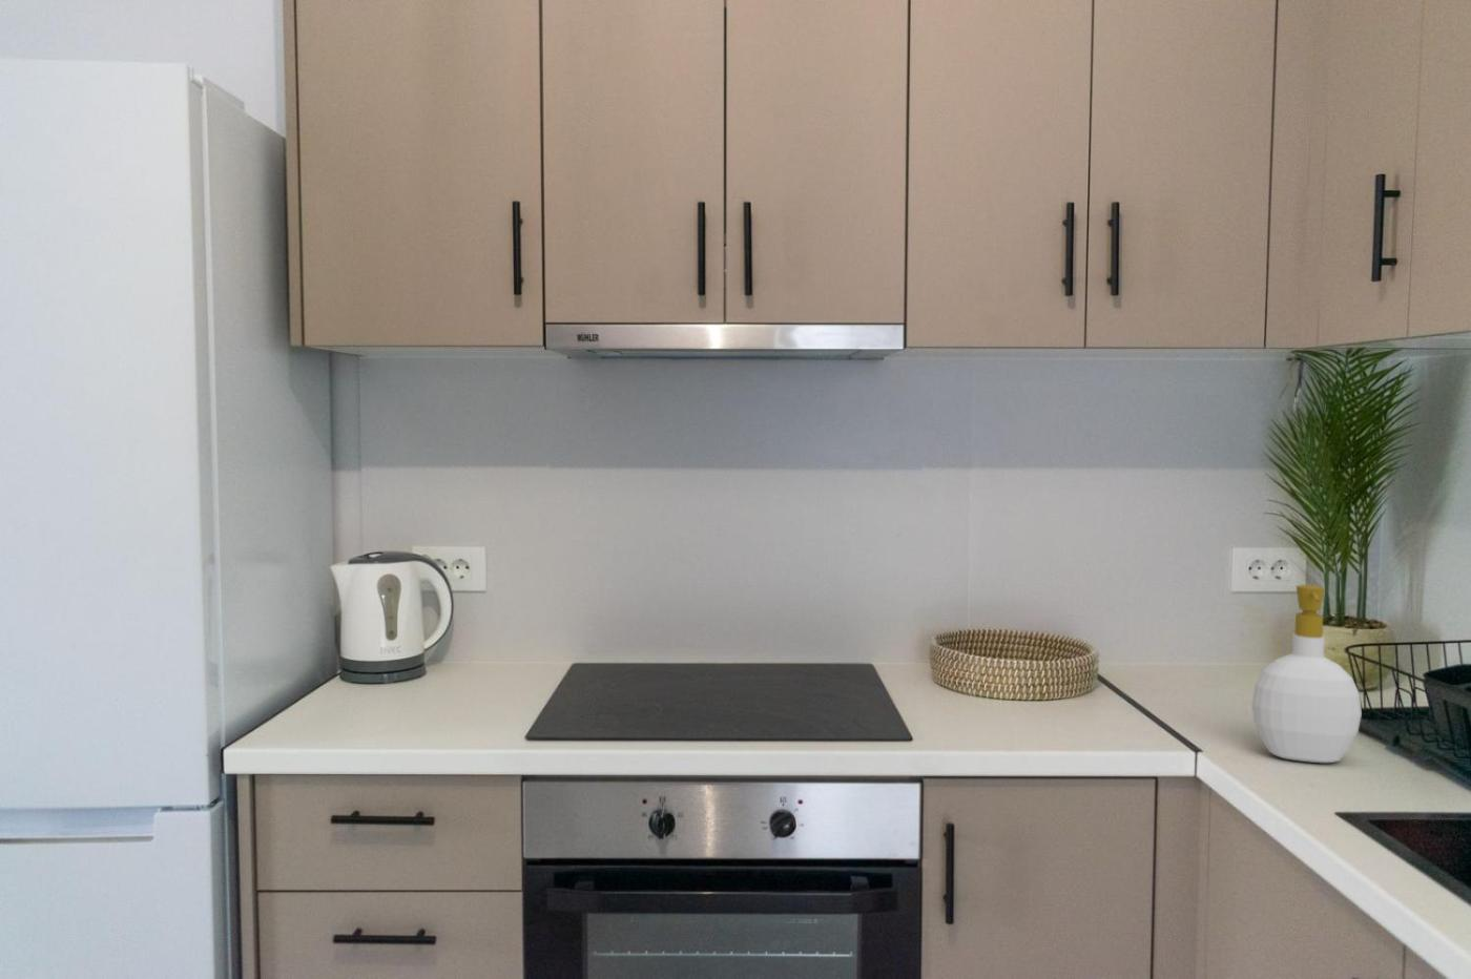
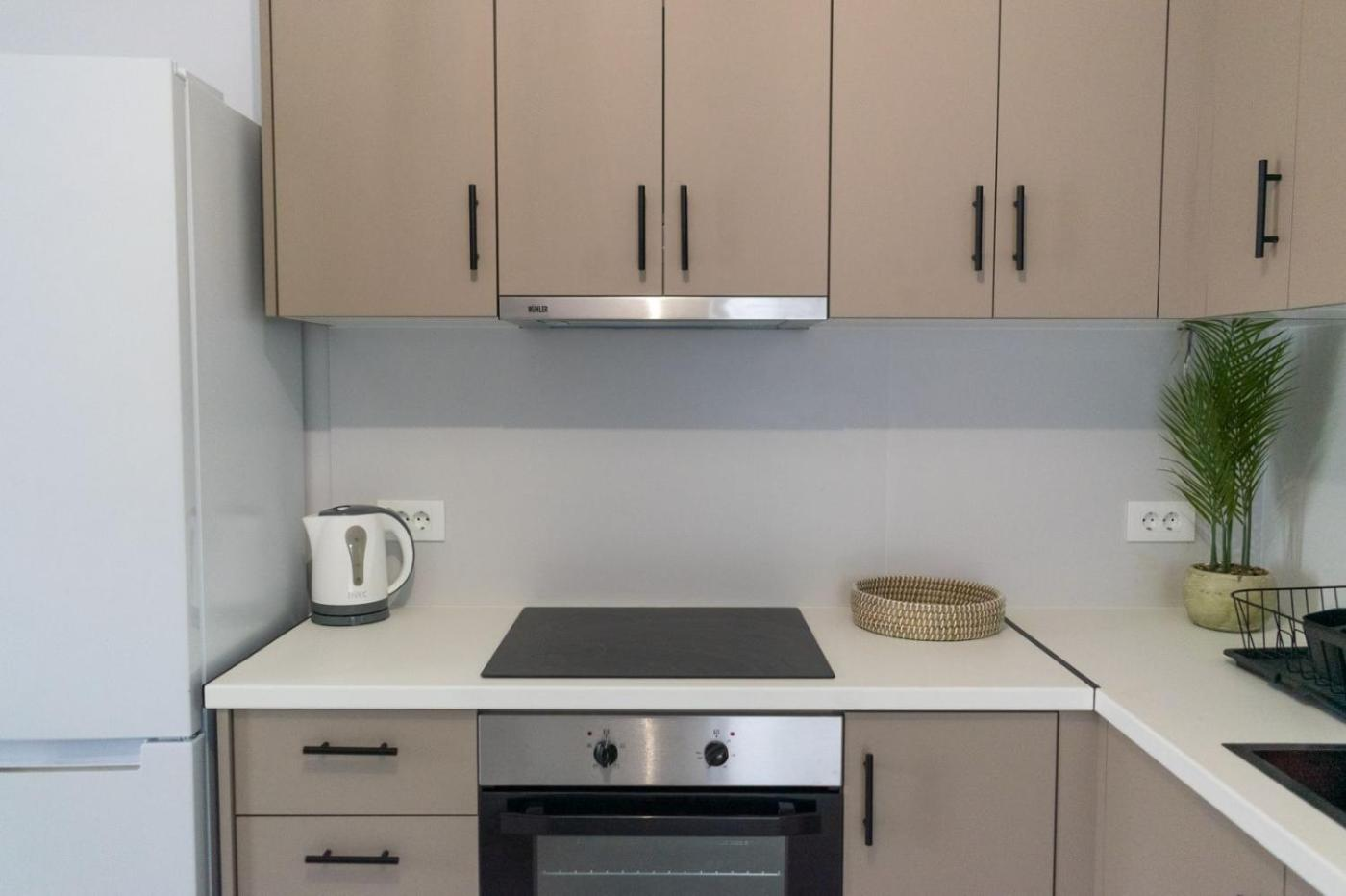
- soap bottle (1307, 672)
